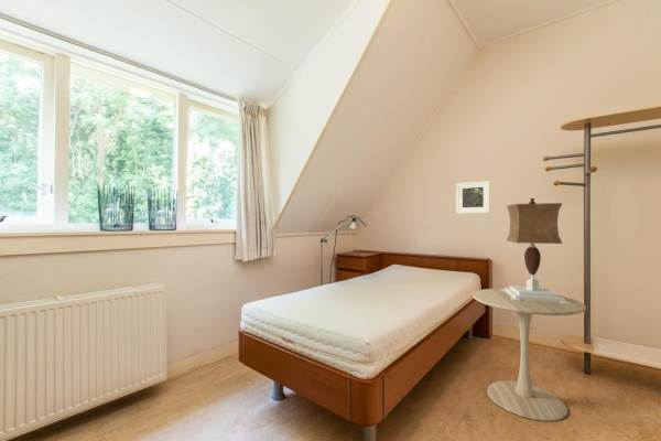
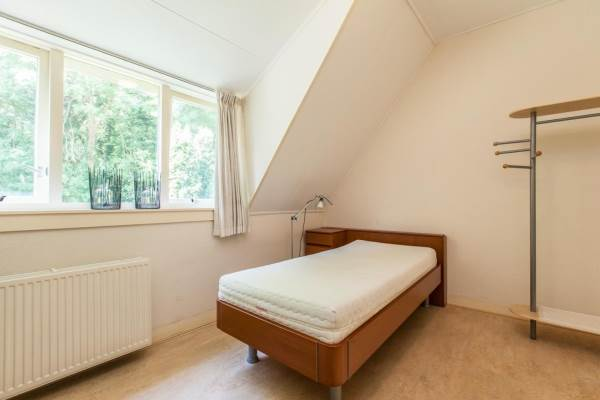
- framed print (473, 197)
- side table (524, 348)
- table lamp (532, 247)
